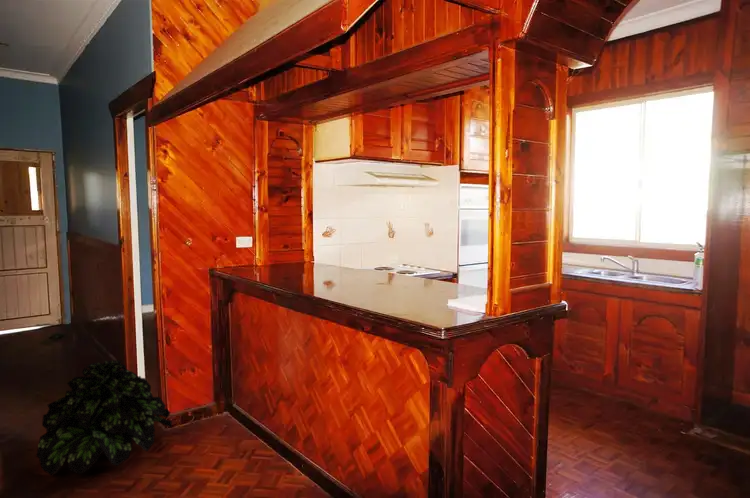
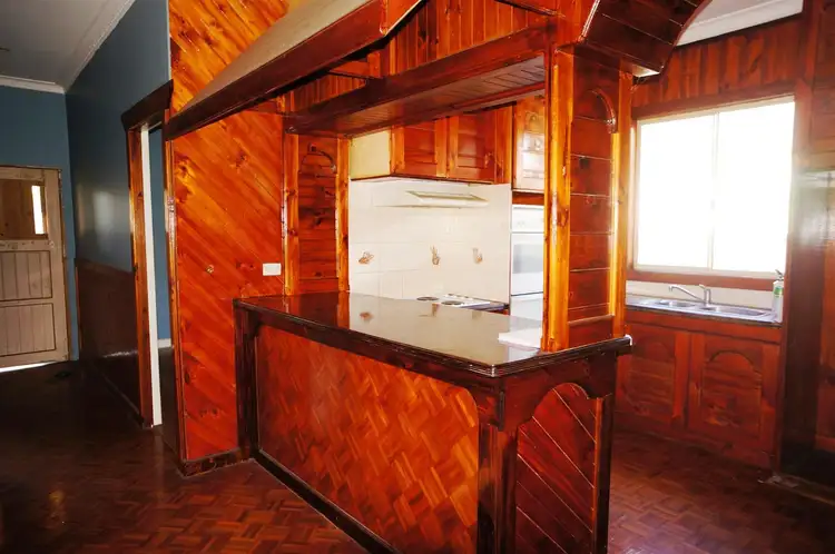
- potted plant (107, 406)
